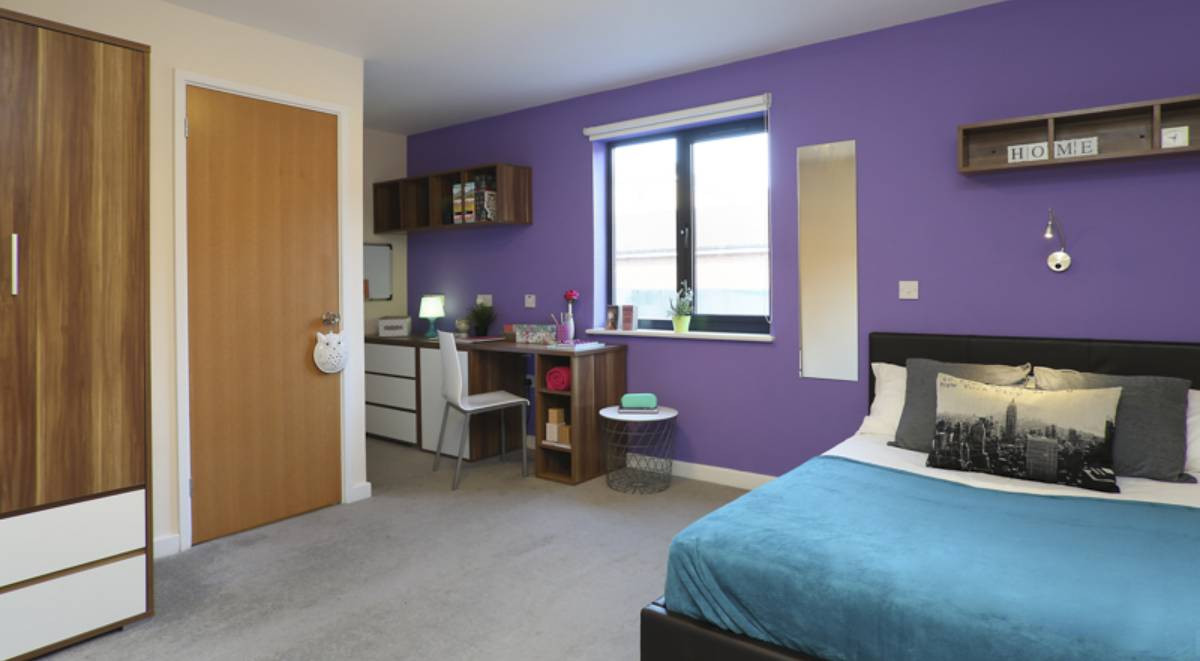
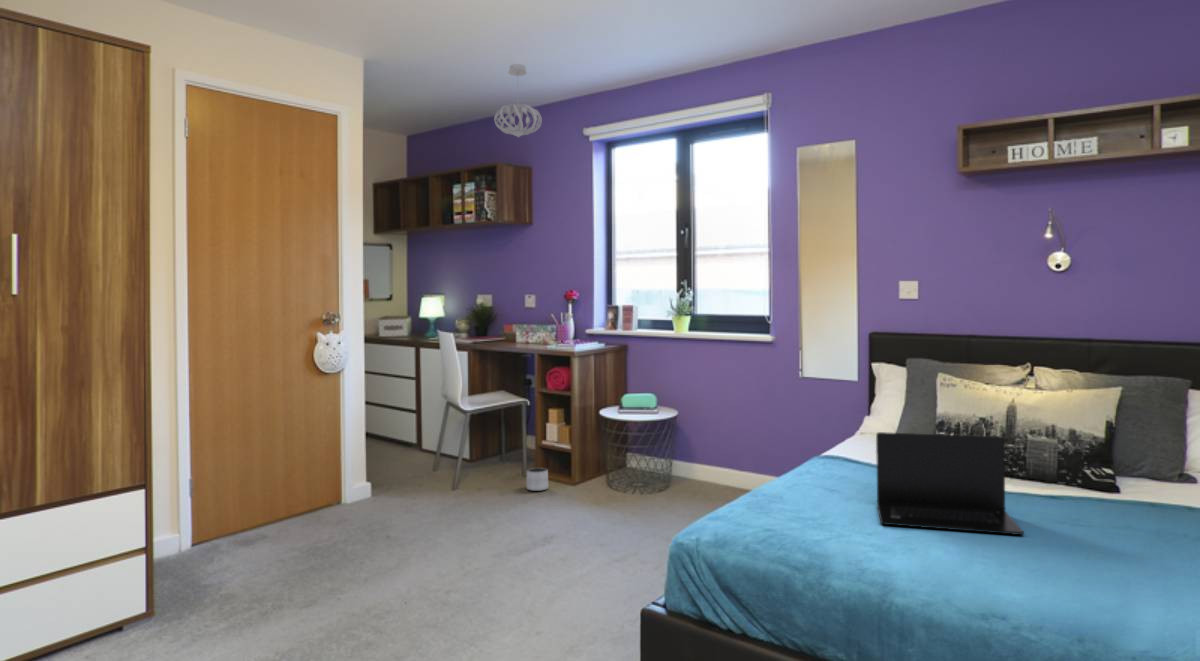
+ planter (537, 479)
+ pendant light (517, 100)
+ laptop (944, 479)
